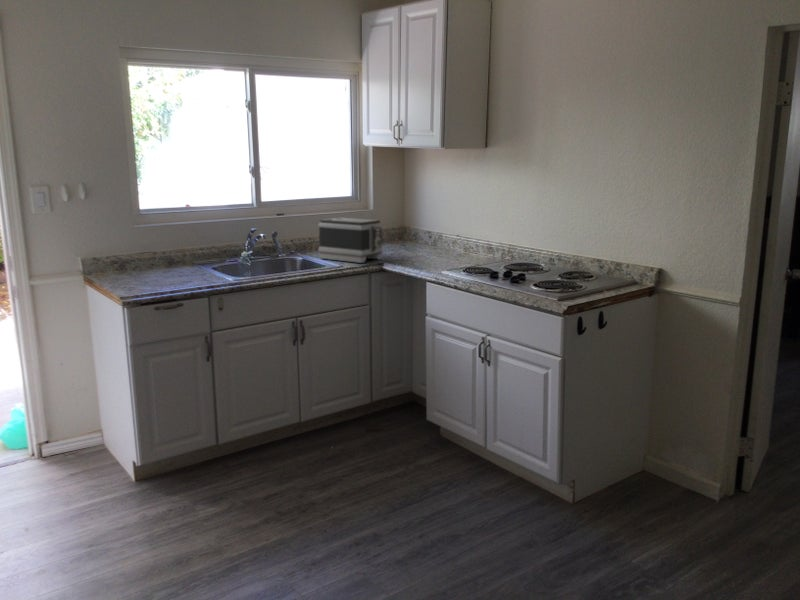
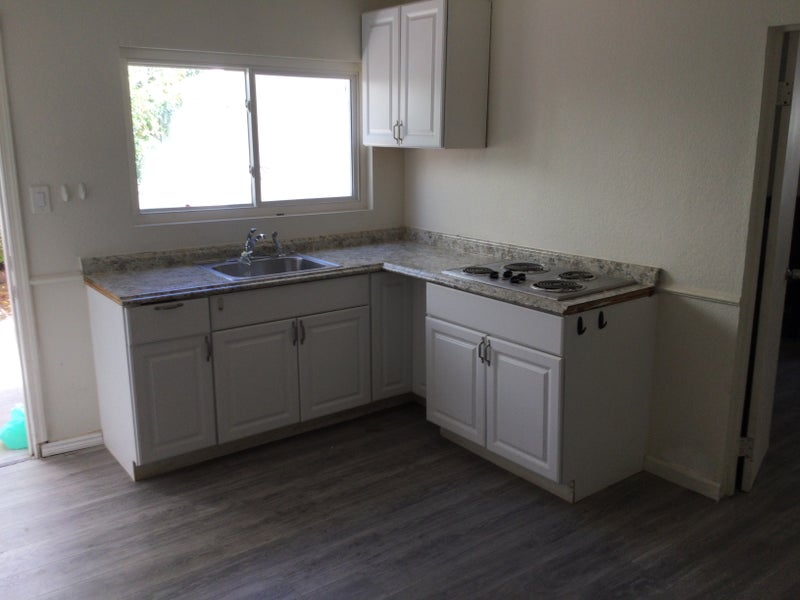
- toaster (353, 239)
